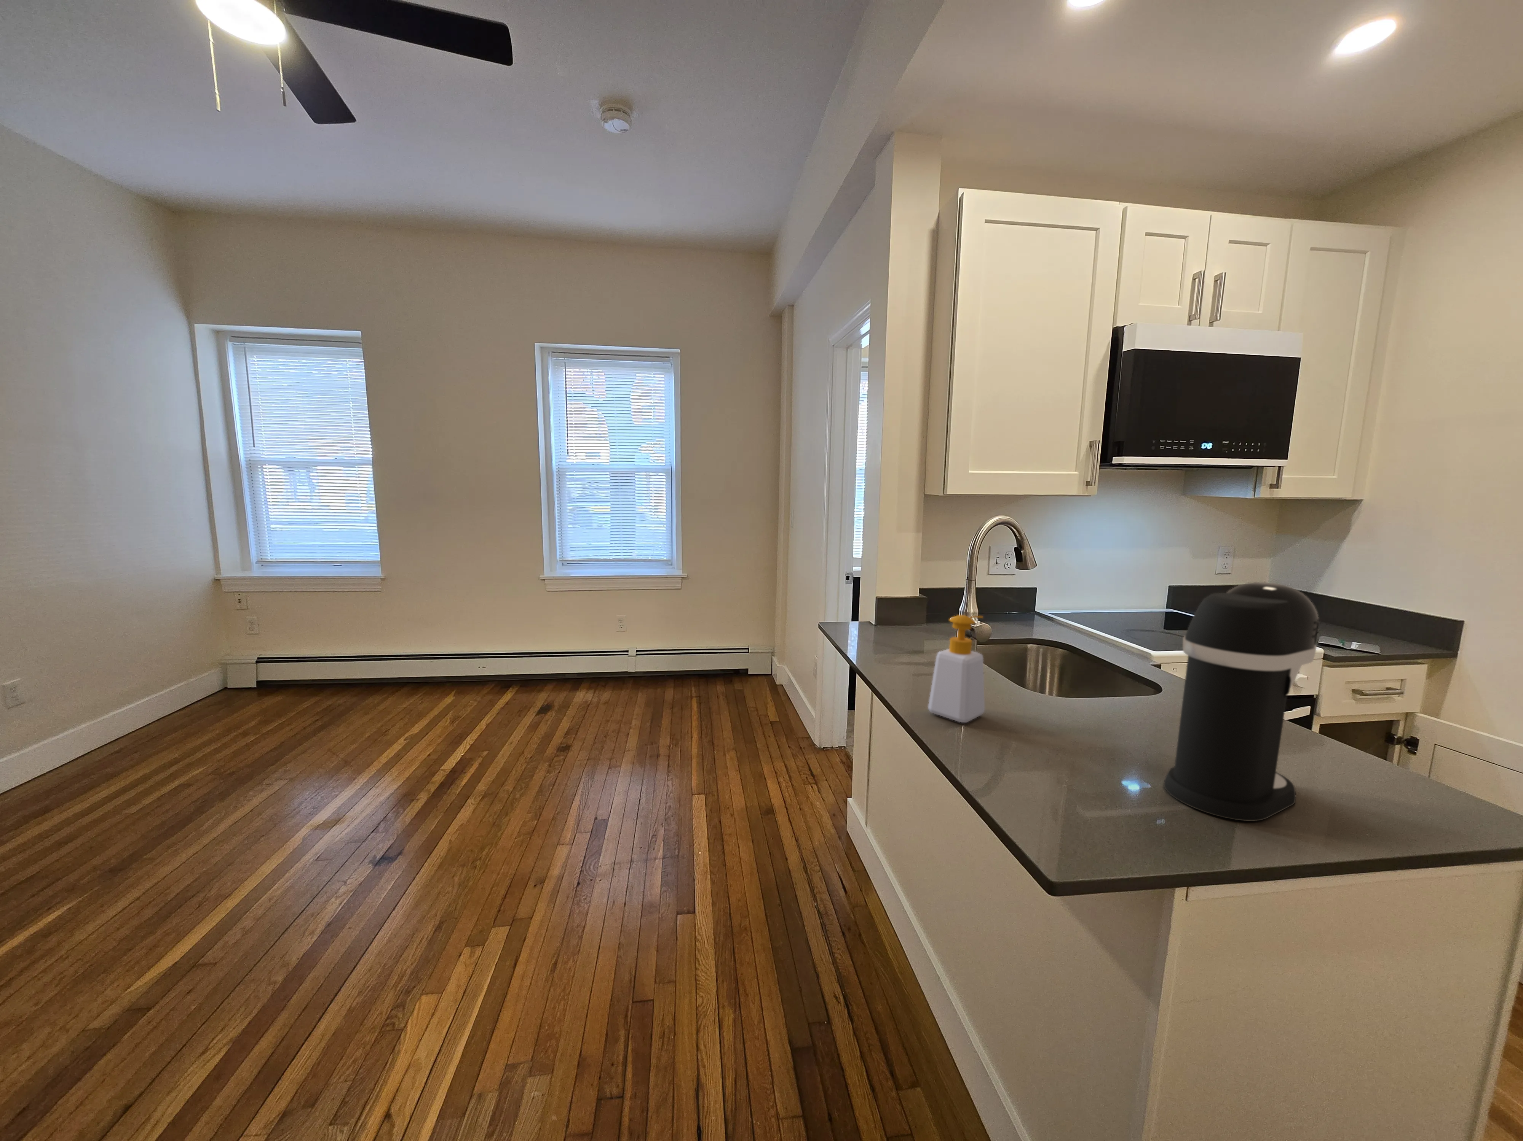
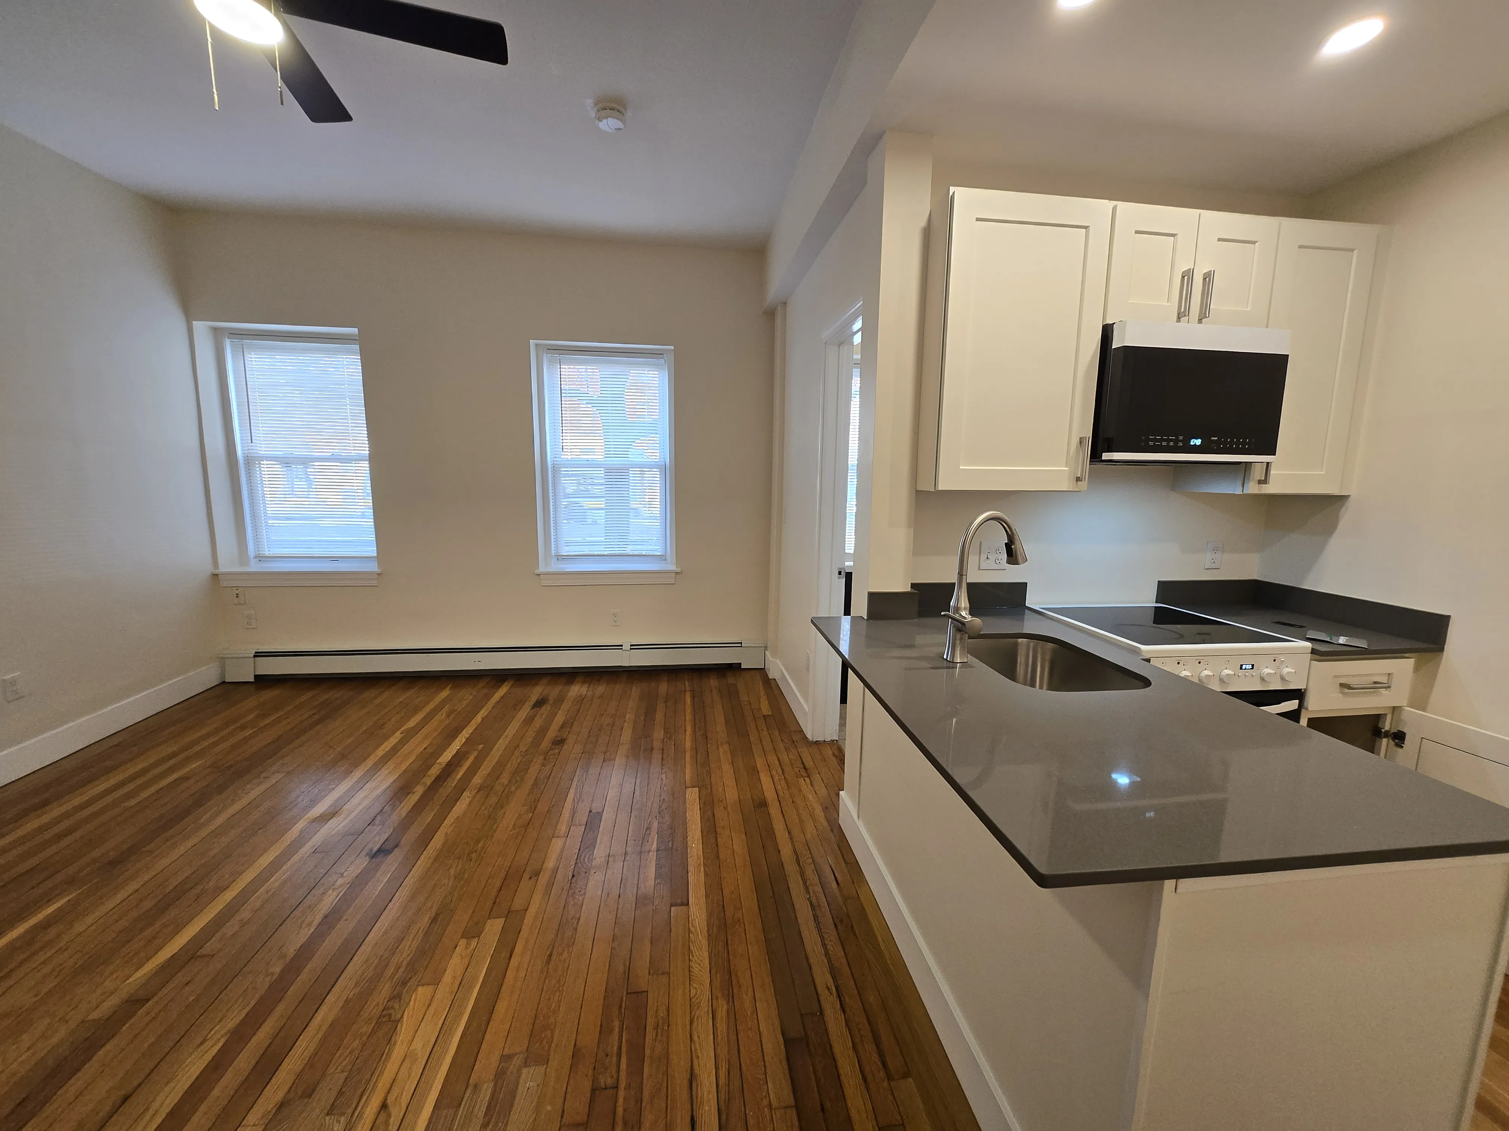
- soap bottle (964, 663)
- coffee maker (1241, 690)
